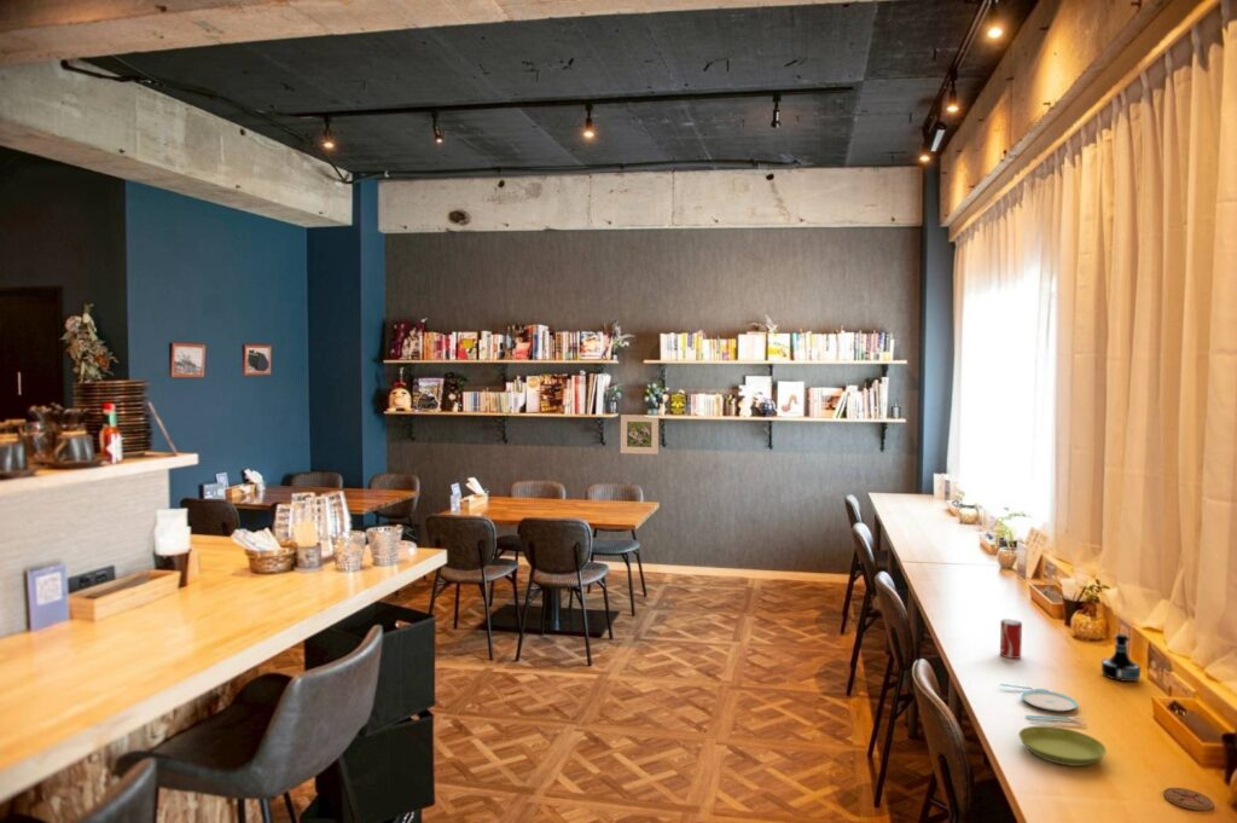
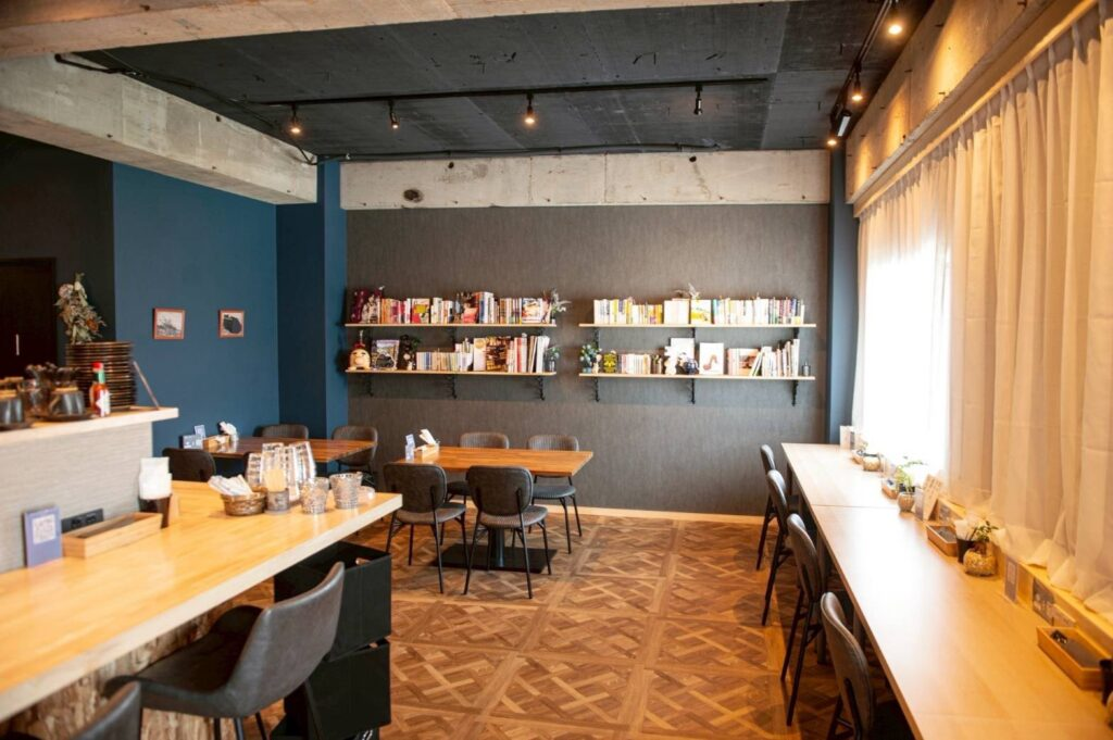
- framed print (639, 434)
- beverage can (1010, 638)
- plate (1044, 702)
- tequila bottle (1121, 655)
- saucer (1061, 747)
- coaster (1187, 799)
